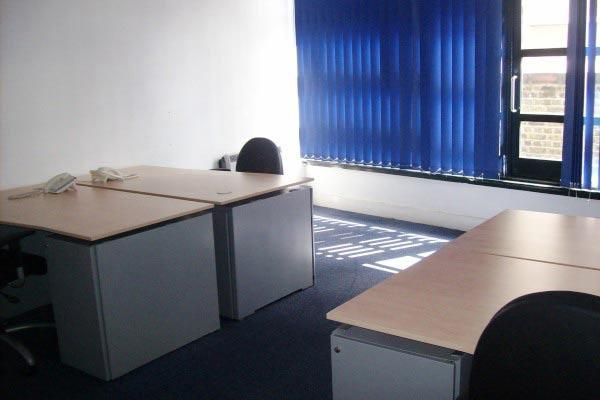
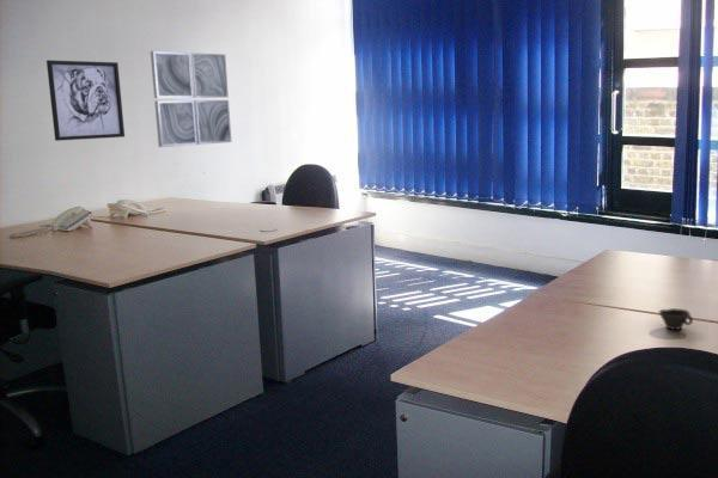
+ wall art (193, 100)
+ cup (675, 319)
+ wall art (87, 100)
